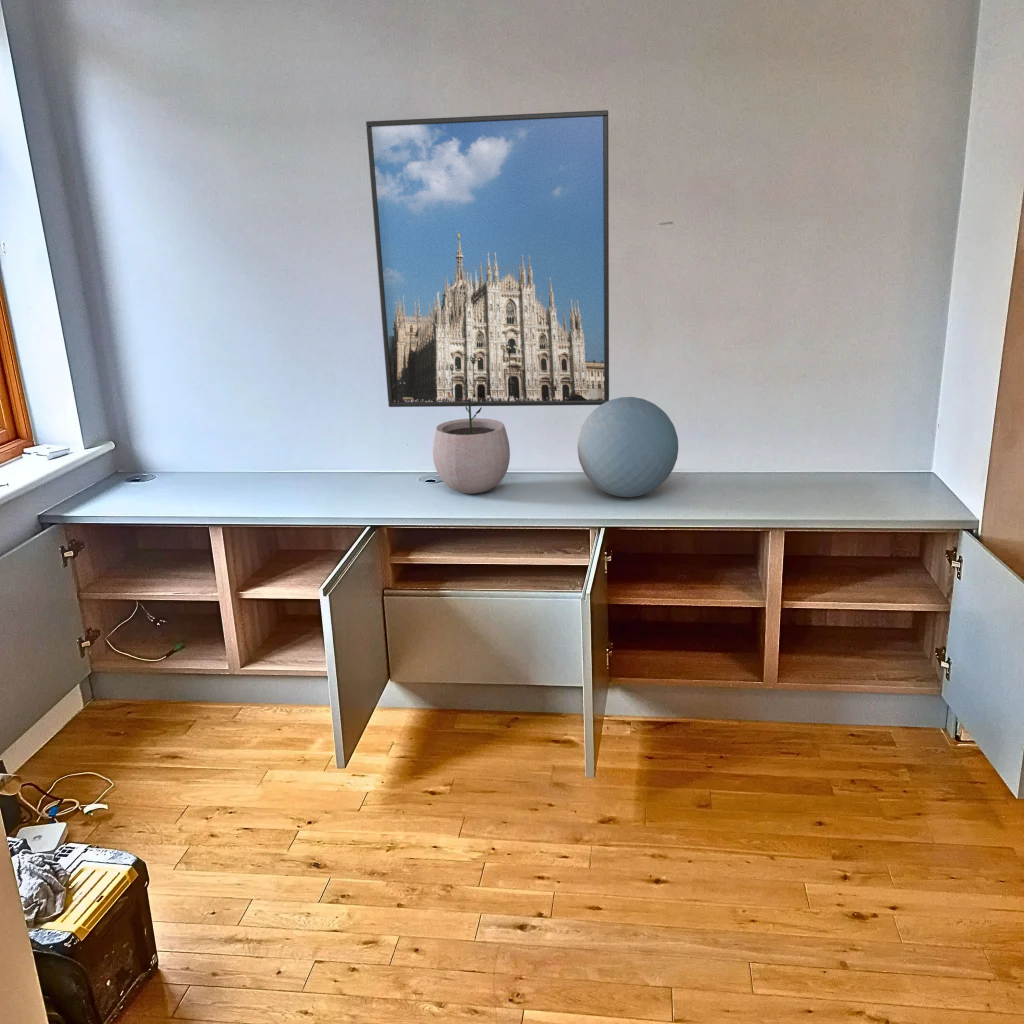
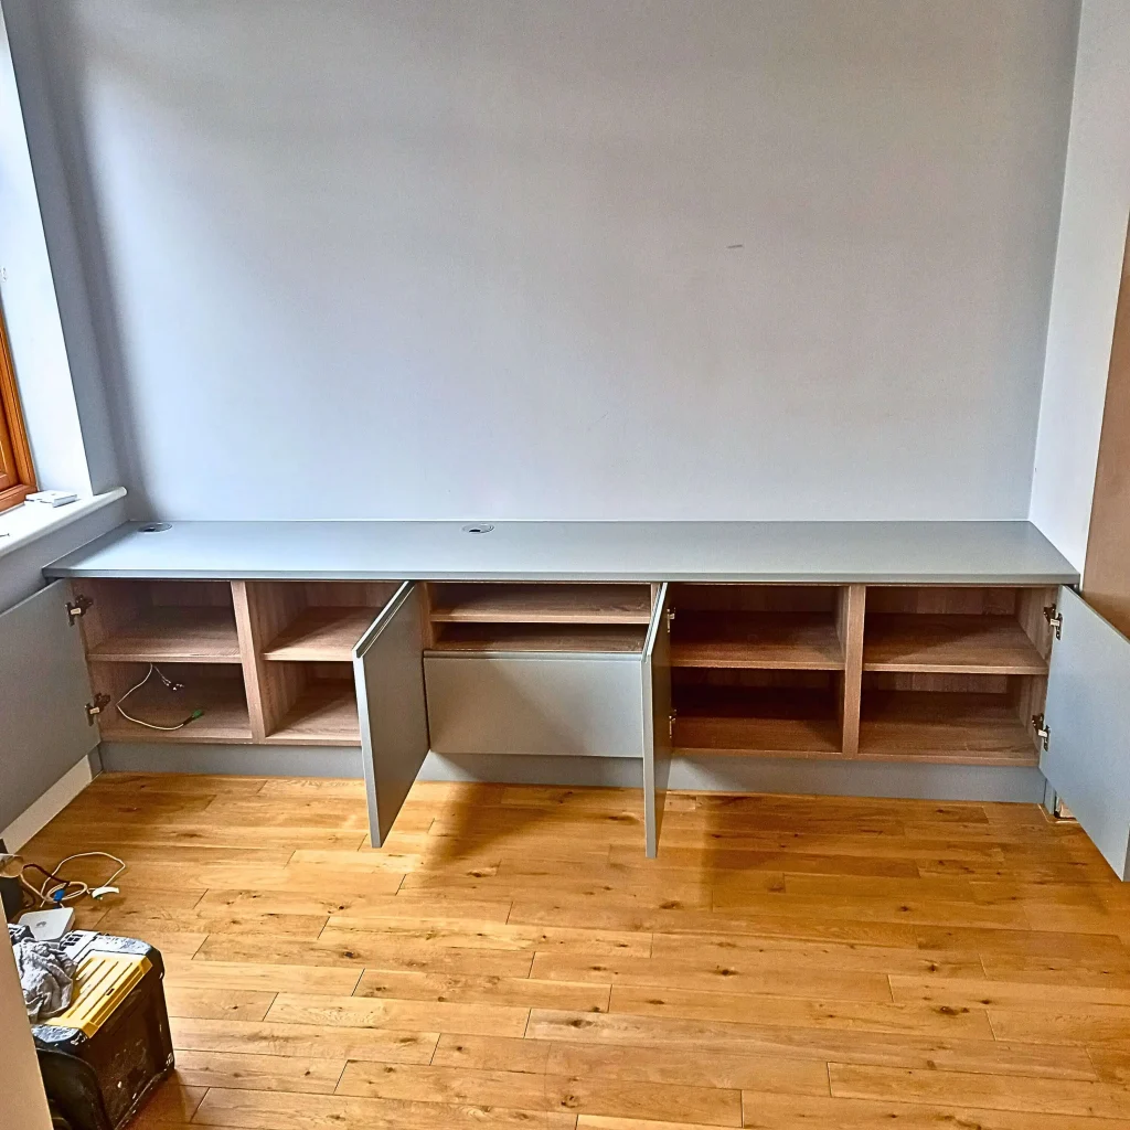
- plant pot (471, 444)
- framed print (491, 267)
- decorative orb (627, 447)
